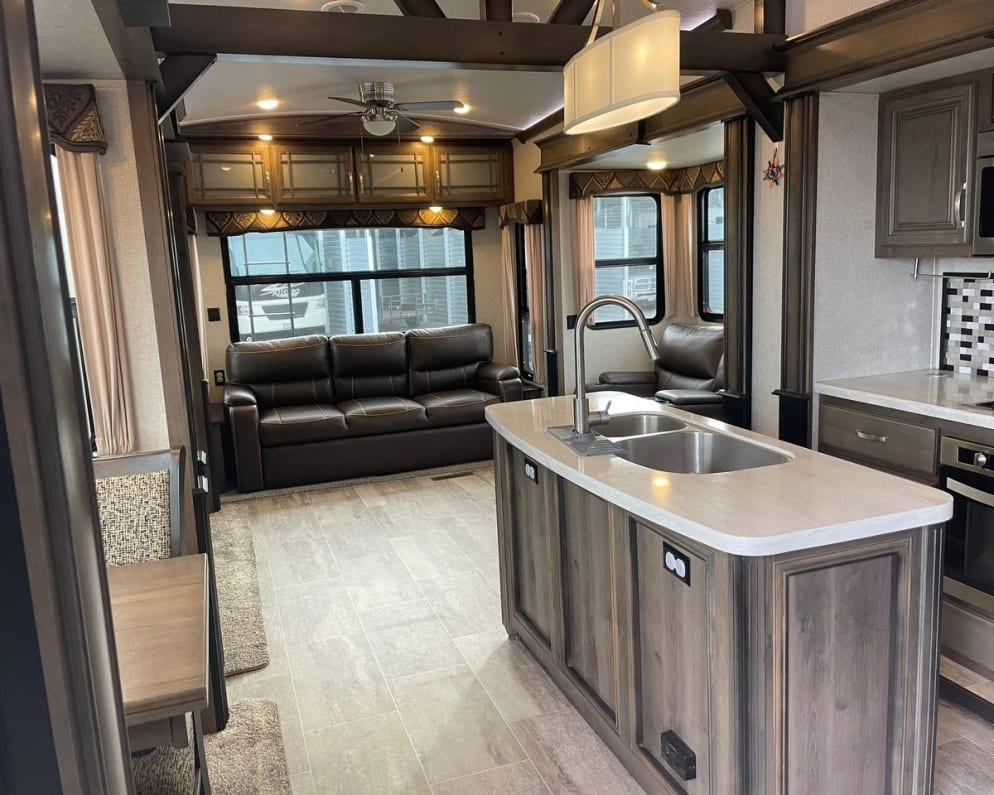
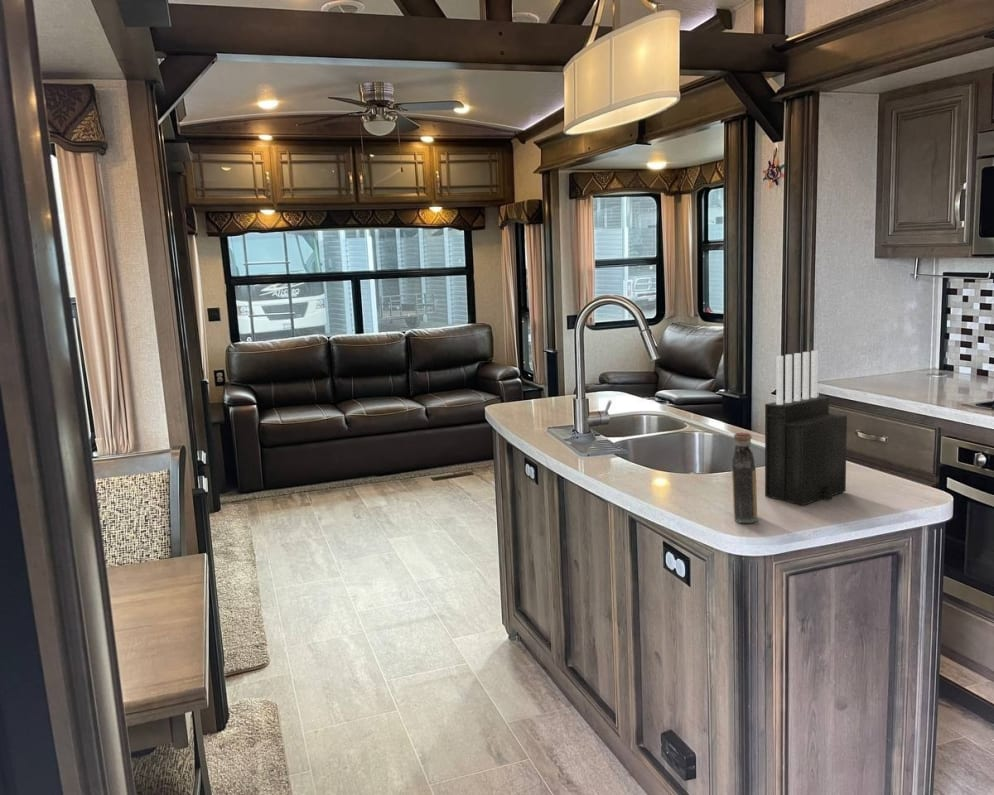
+ bottle (744, 476)
+ knife block (810, 425)
